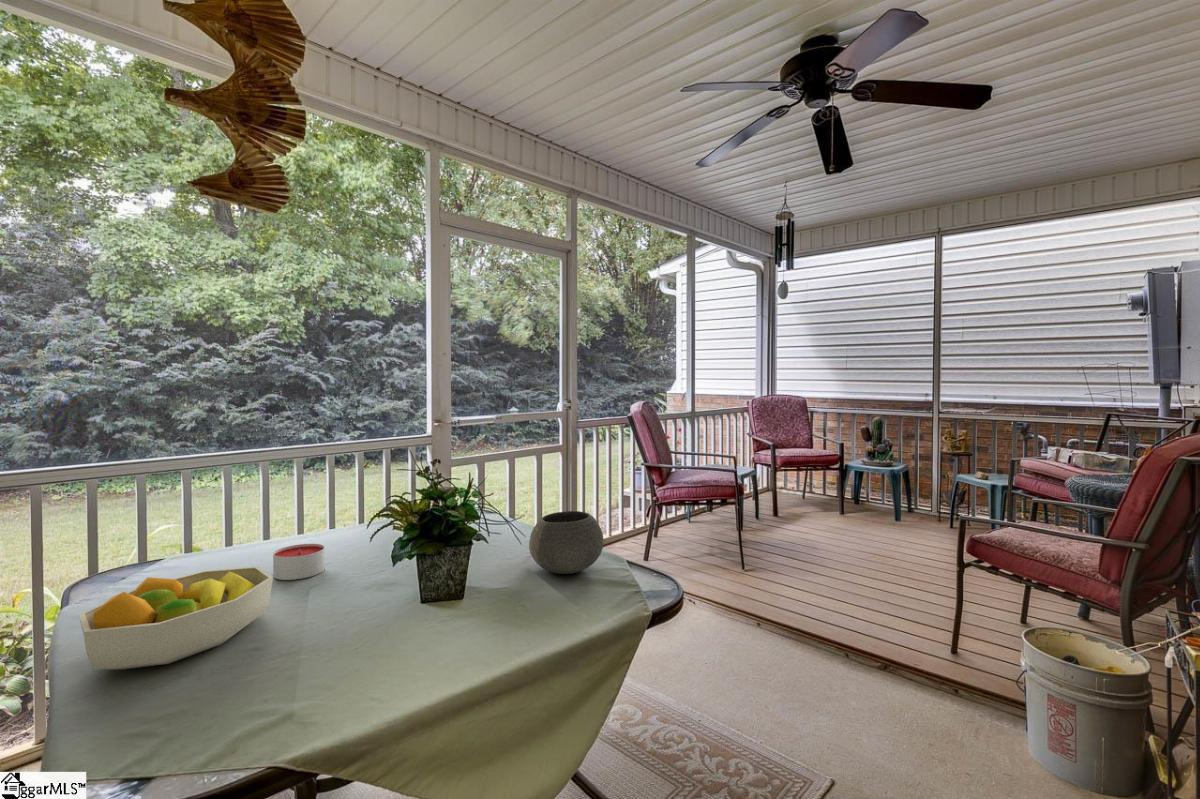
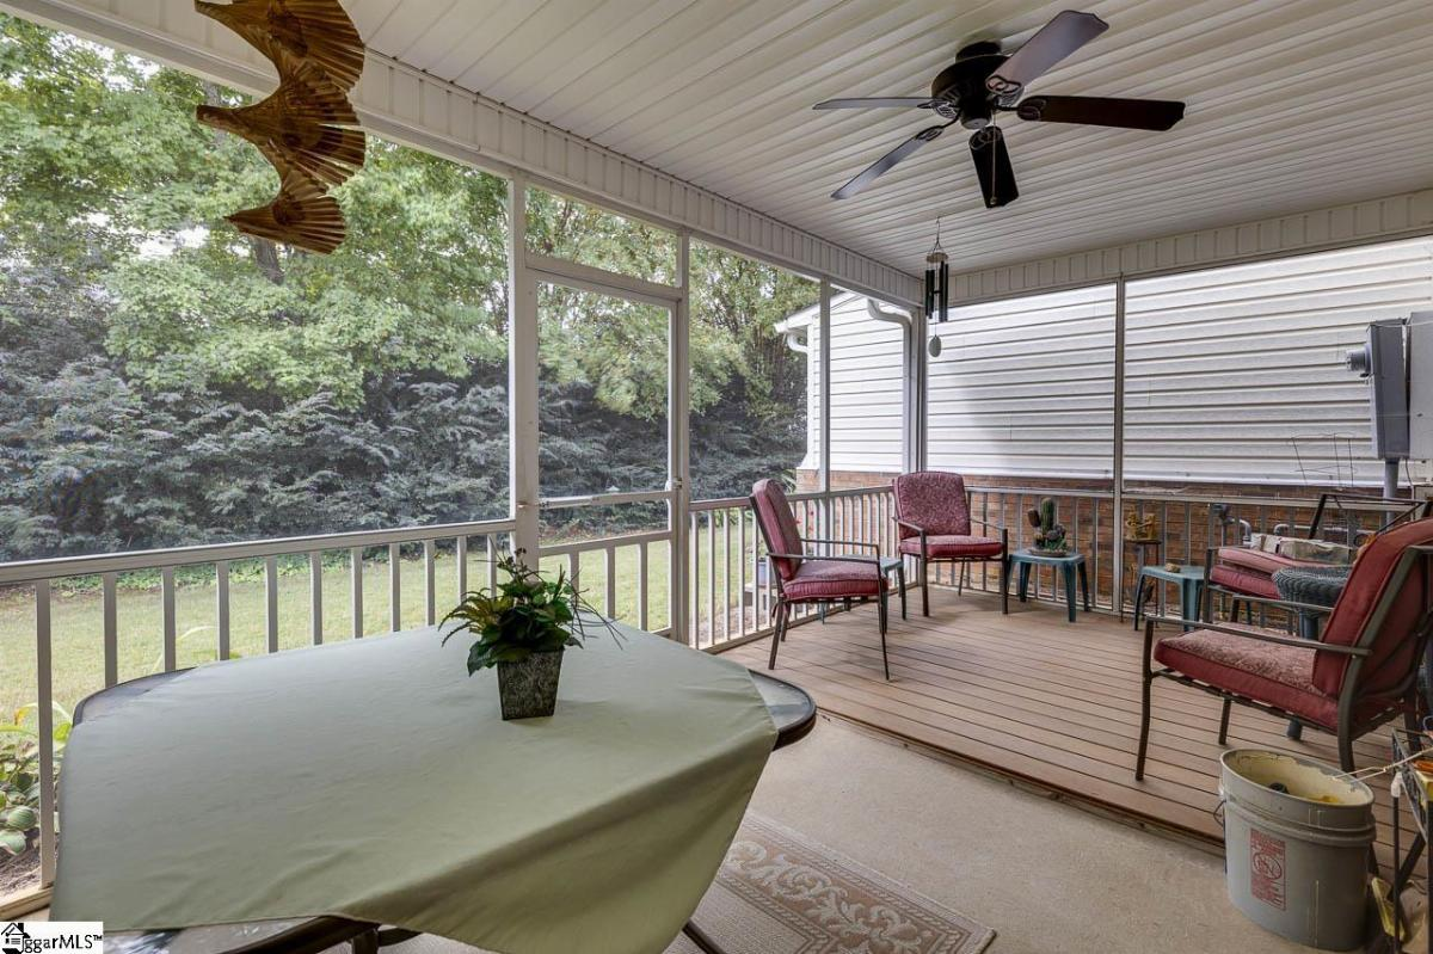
- bowl (566, 542)
- candle (299, 560)
- fruit bowl (185, 606)
